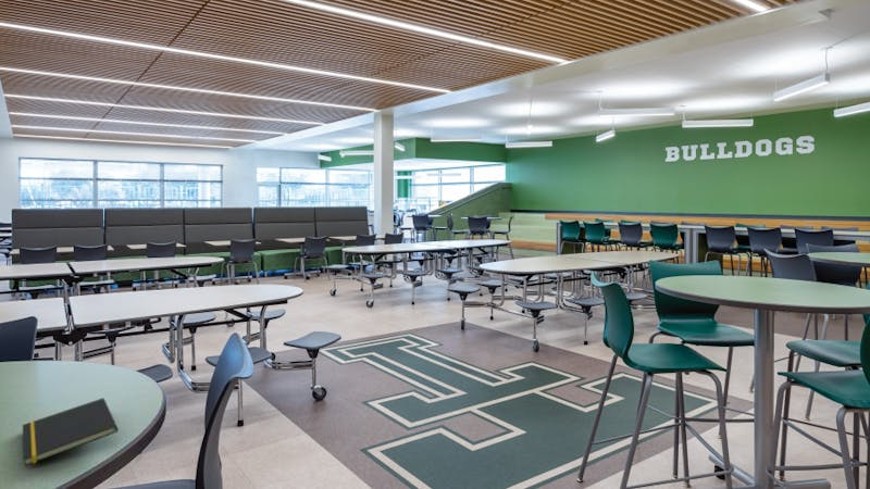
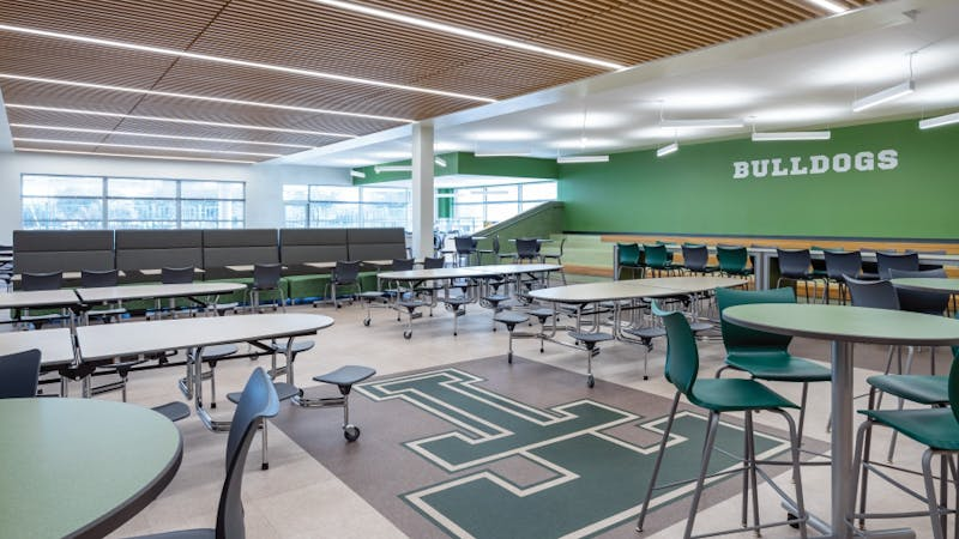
- notepad (69, 428)
